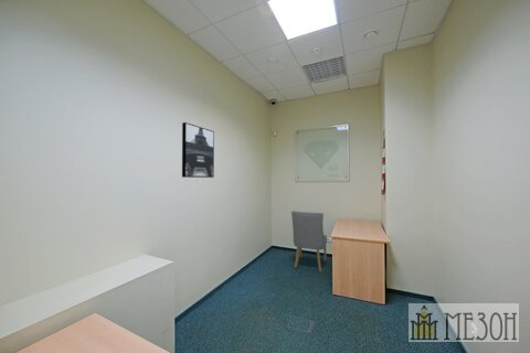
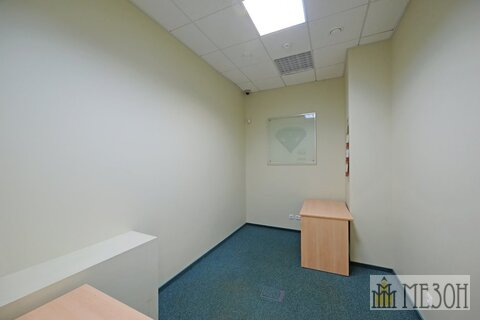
- chair (309, 237)
- wall art (199, 152)
